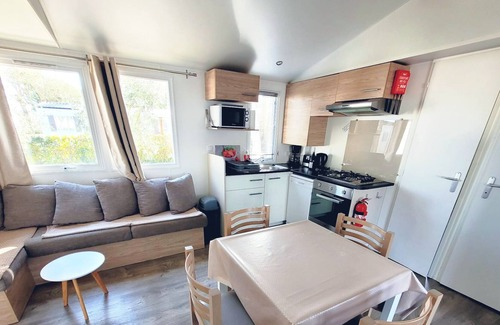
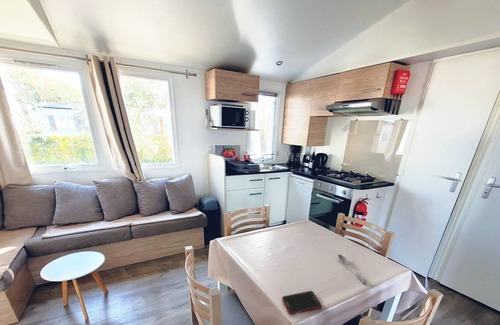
+ cell phone (301, 302)
+ soupspoon (351, 267)
